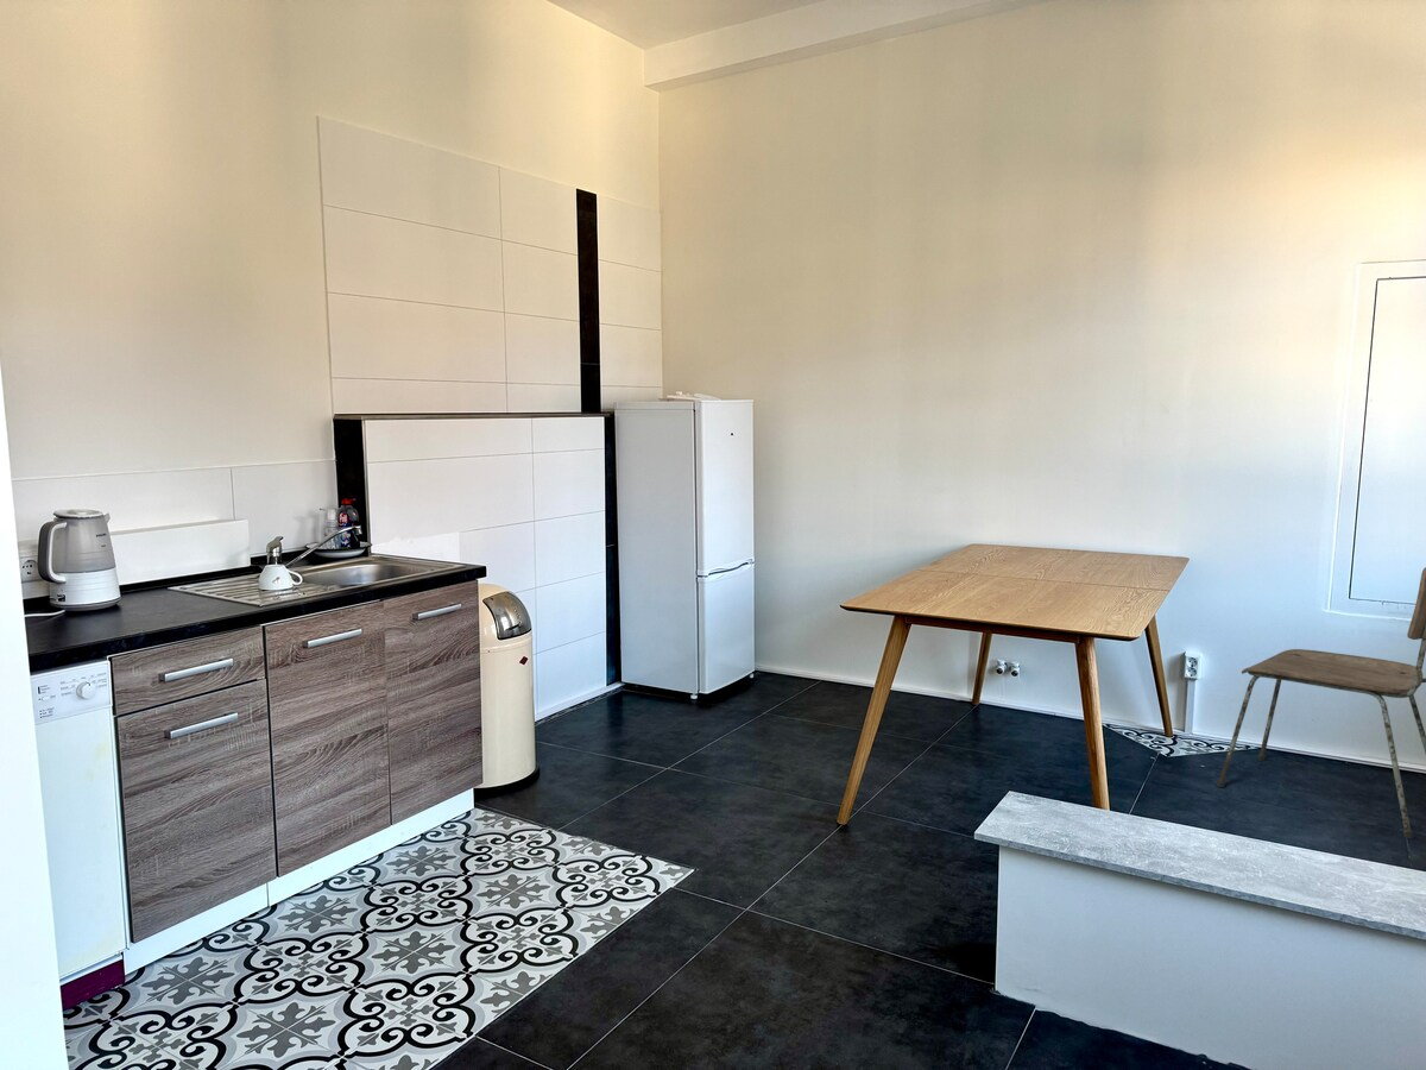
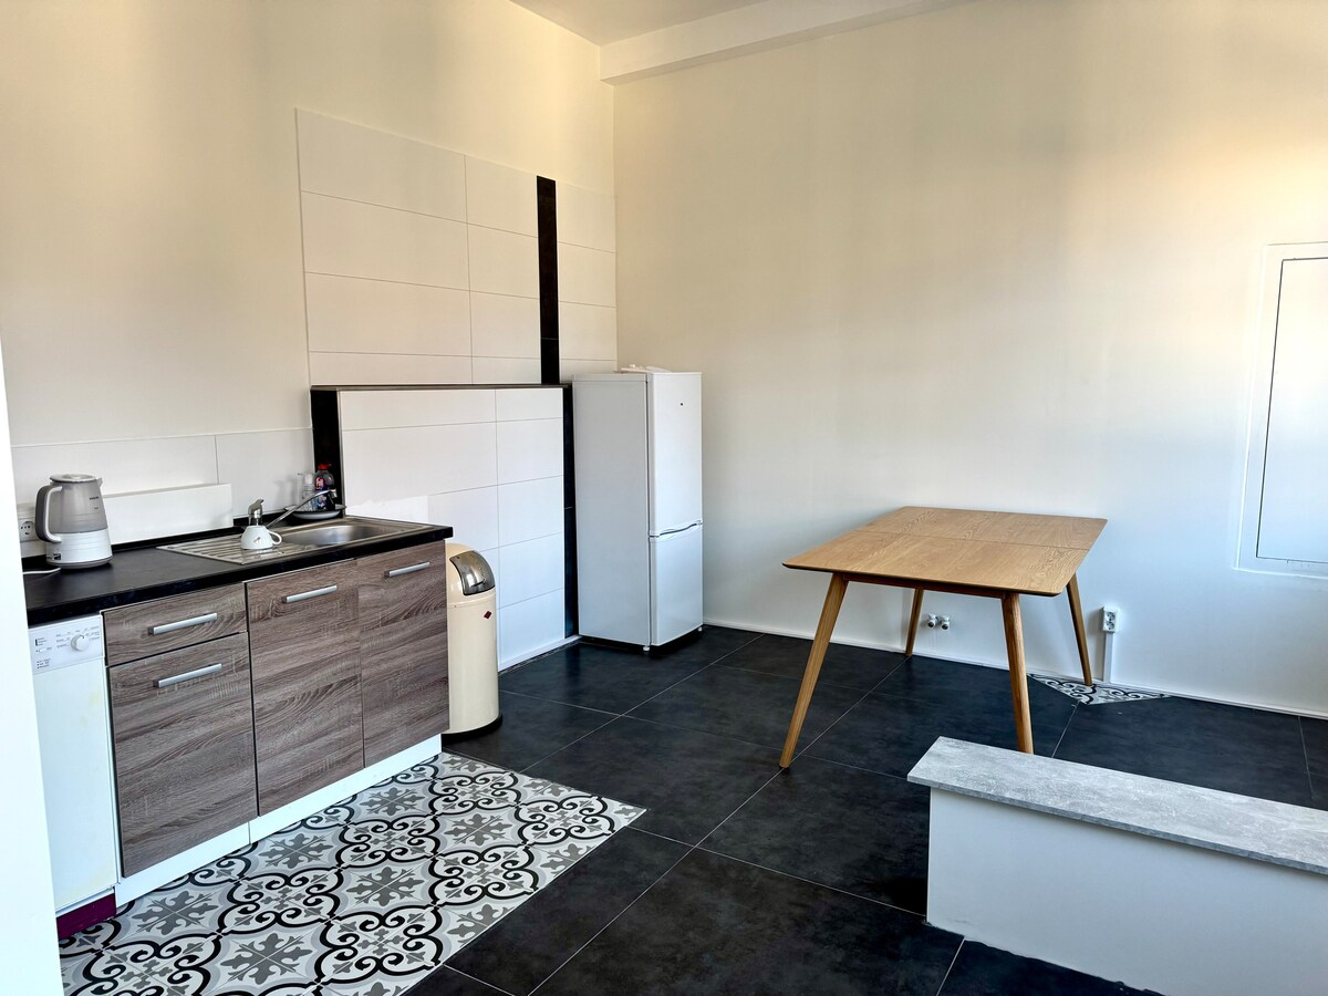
- dining chair (1337, 674)
